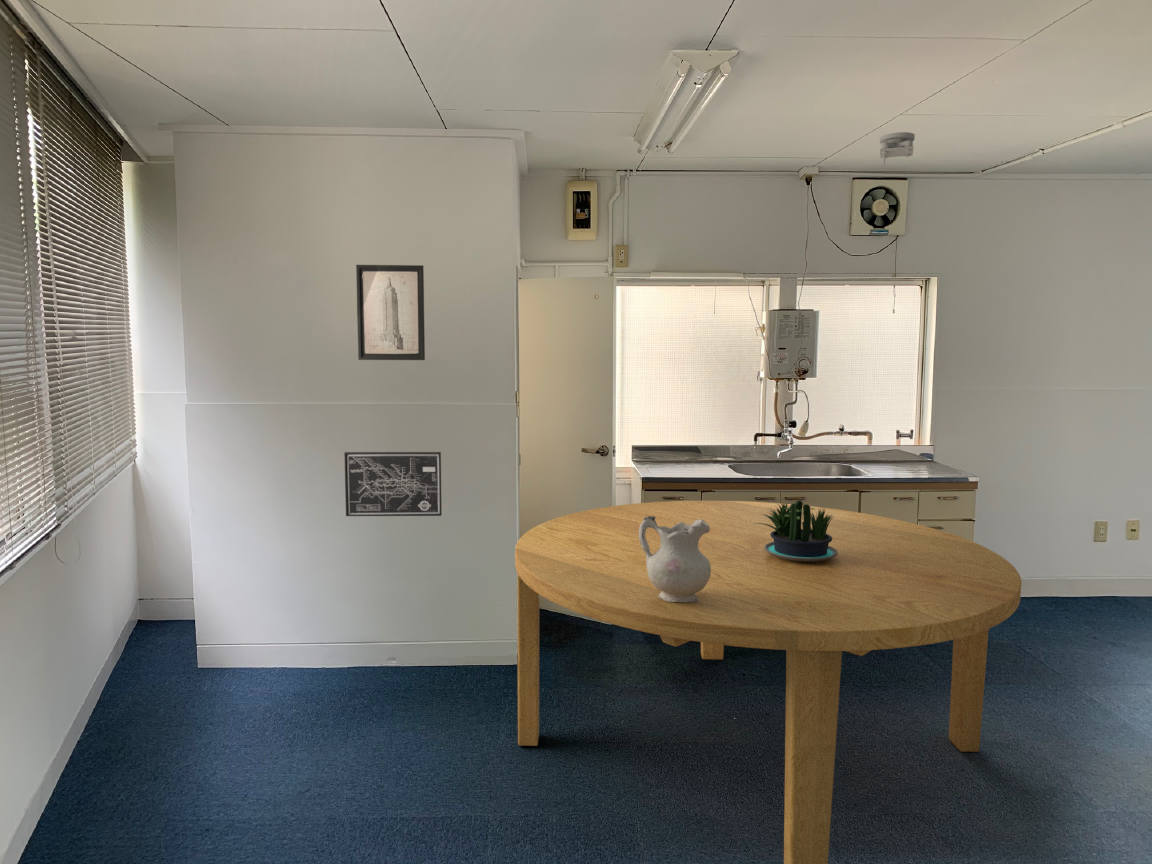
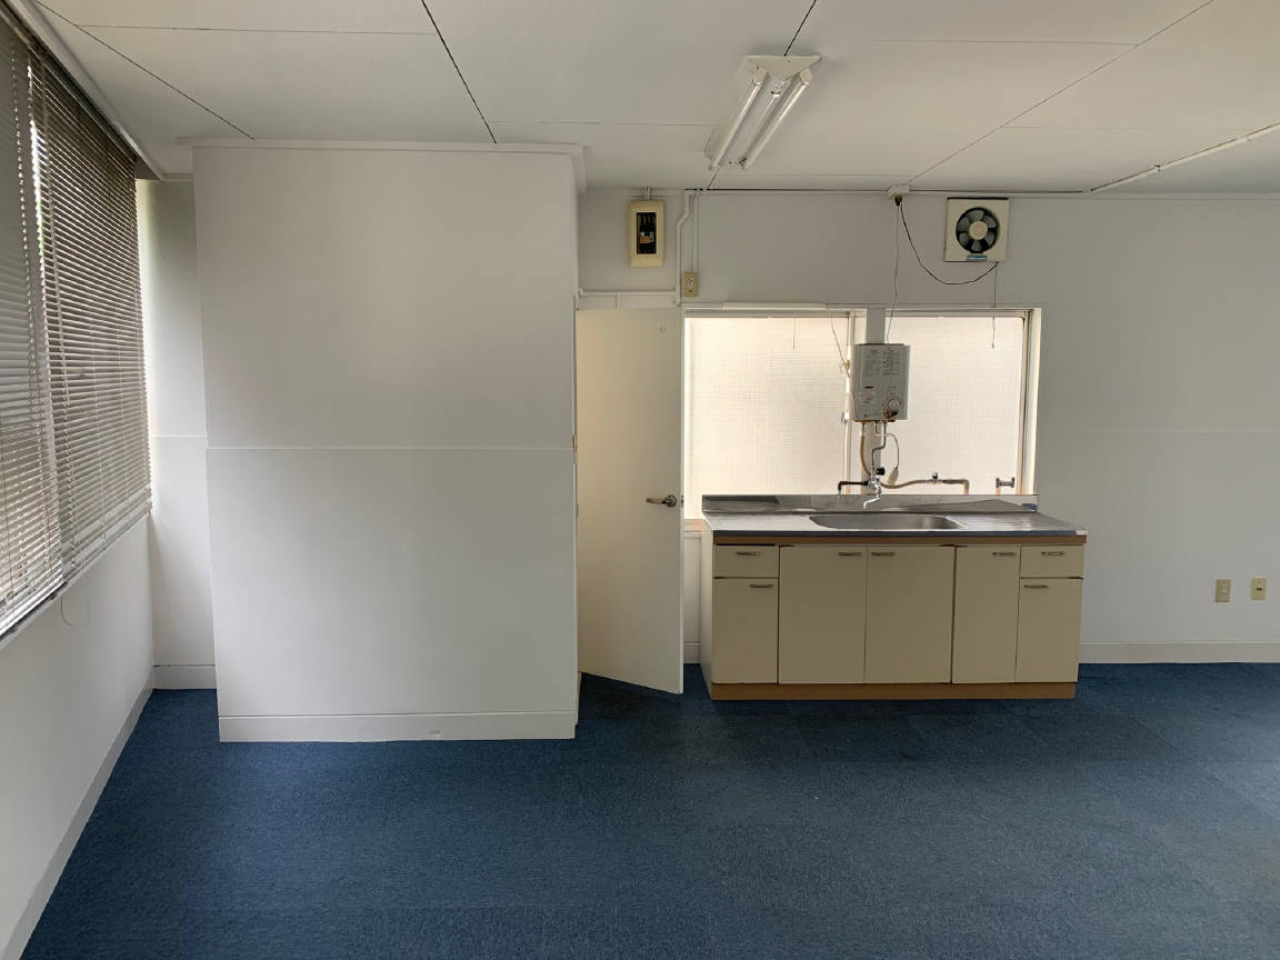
- dining table (748, 645)
- smoke detector (896, 150)
- wall art (390, 312)
- potted plant (795, 526)
- ceramic pitcher (674, 555)
- wall art (393, 484)
